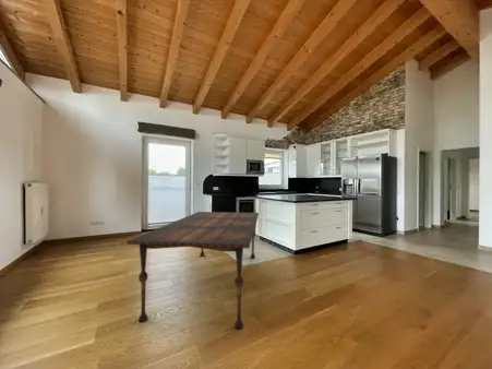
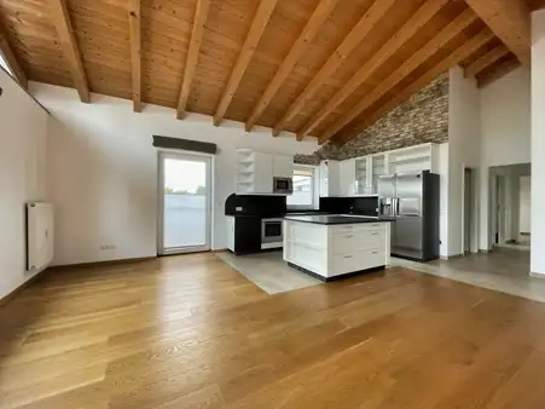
- dining table (214, 249)
